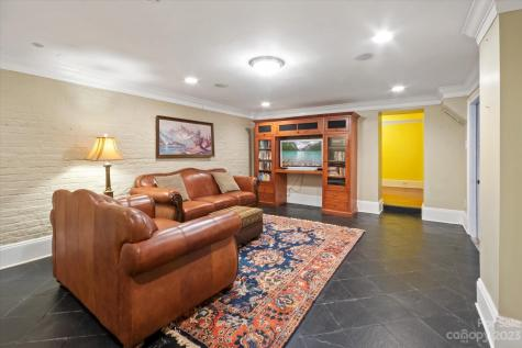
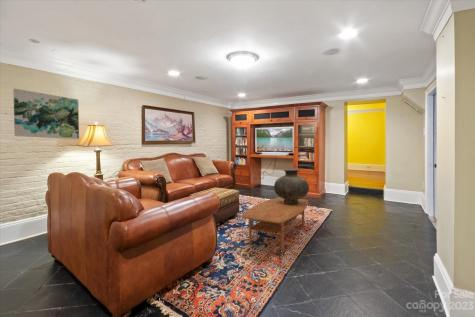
+ wall art (49, 116)
+ ceramic pot (291, 185)
+ coffee table (279, 220)
